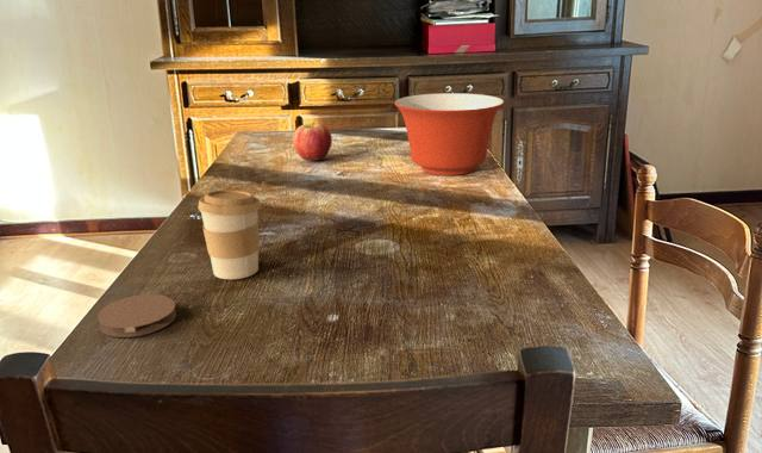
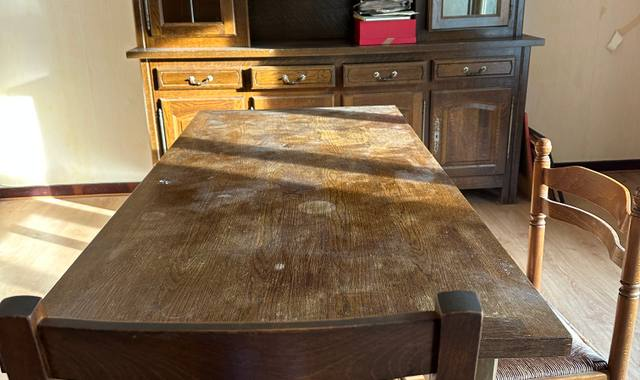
- apple (312, 141)
- coffee cup (232, 231)
- coaster (137, 314)
- mixing bowl (448, 135)
